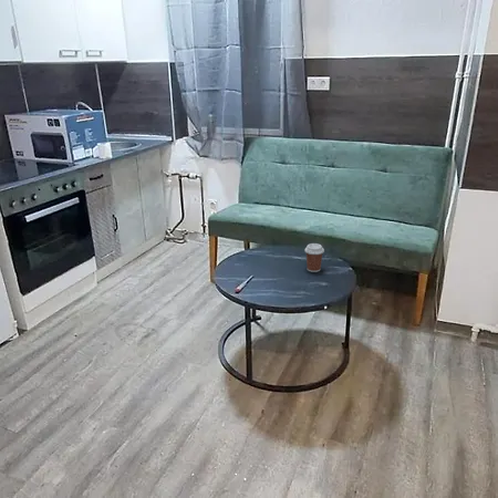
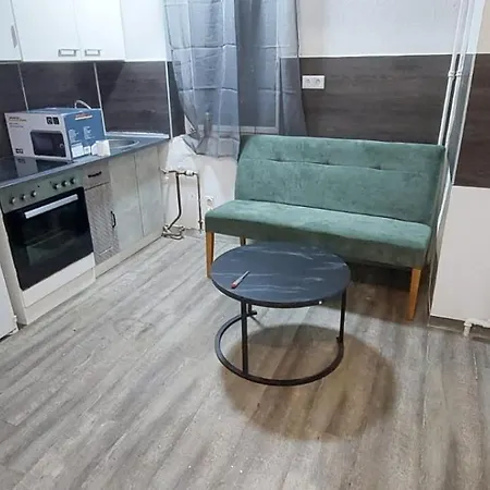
- coffee cup (313, 257)
